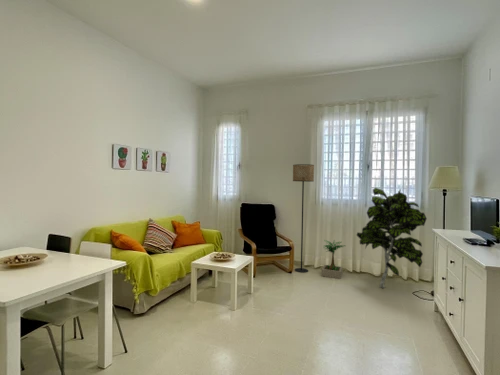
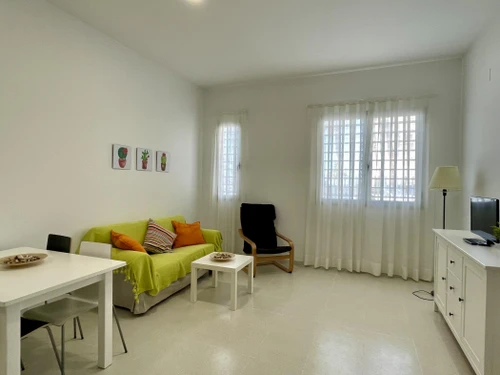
- potted plant (333, 258)
- indoor plant (389, 237)
- floor lamp (302, 217)
